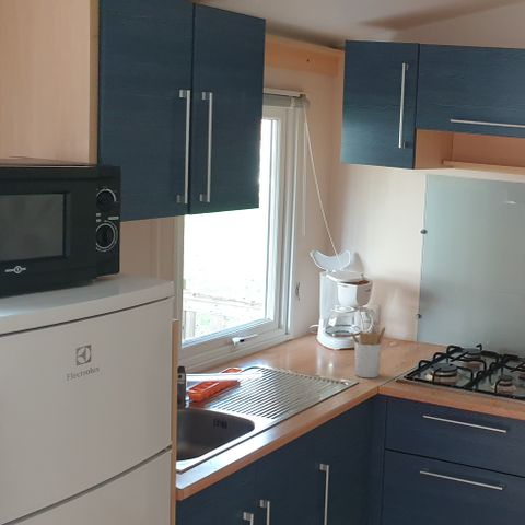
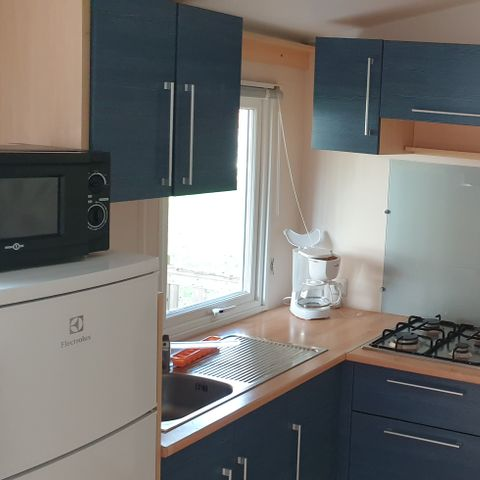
- utensil holder (368, 351)
